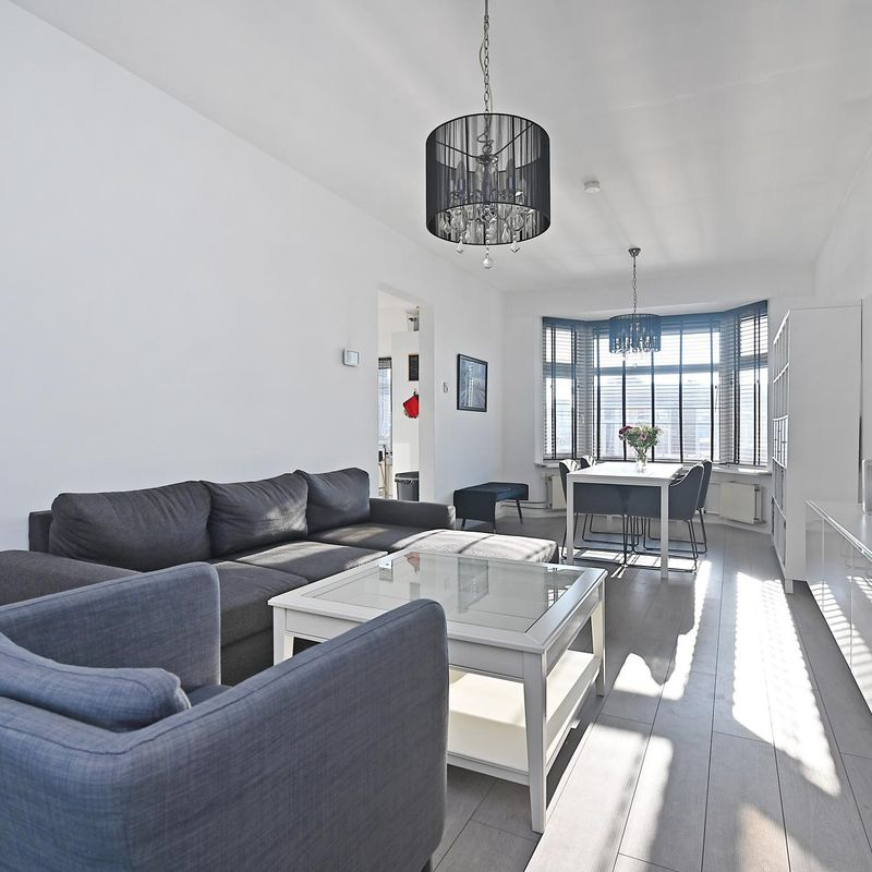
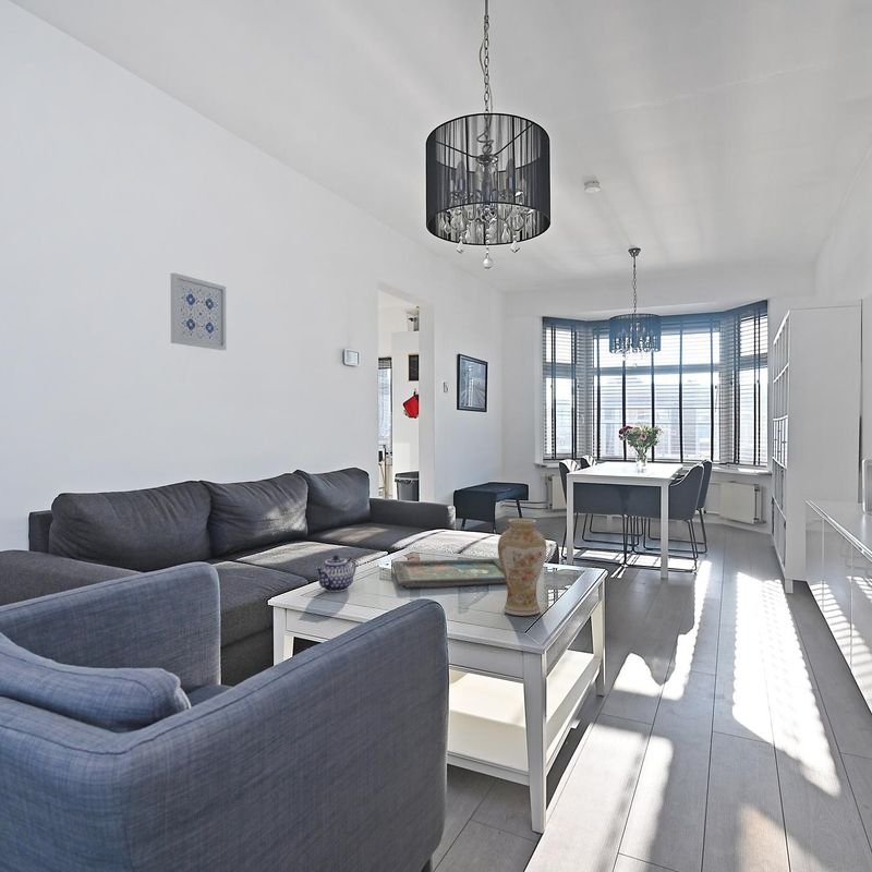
+ vase (521, 565)
+ teapot (336, 571)
+ wall art (199, 313)
+ decorative tray (453, 571)
